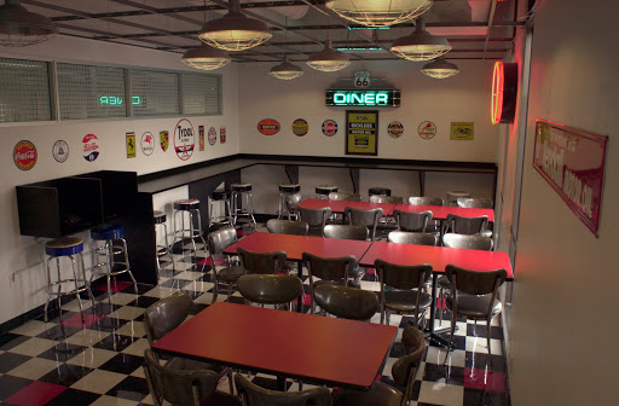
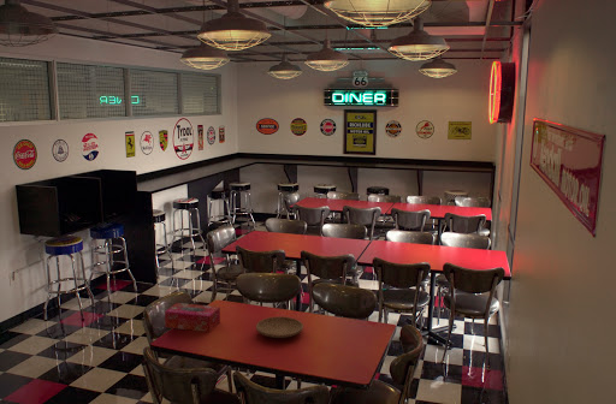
+ tissue box (192, 316)
+ plate (279, 328)
